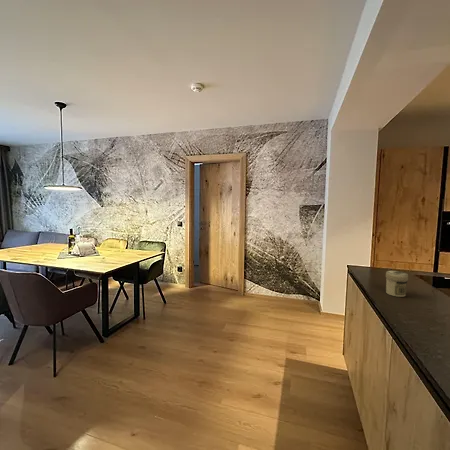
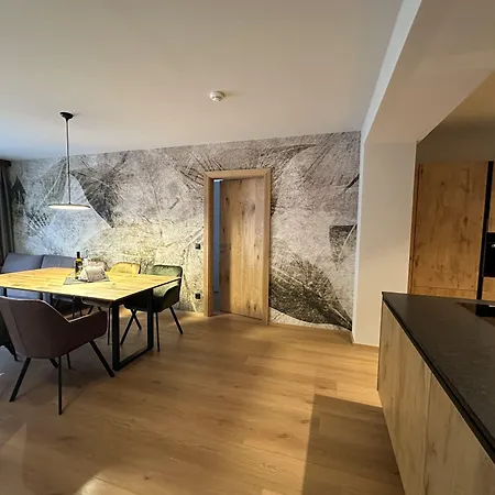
- jar (396, 283)
